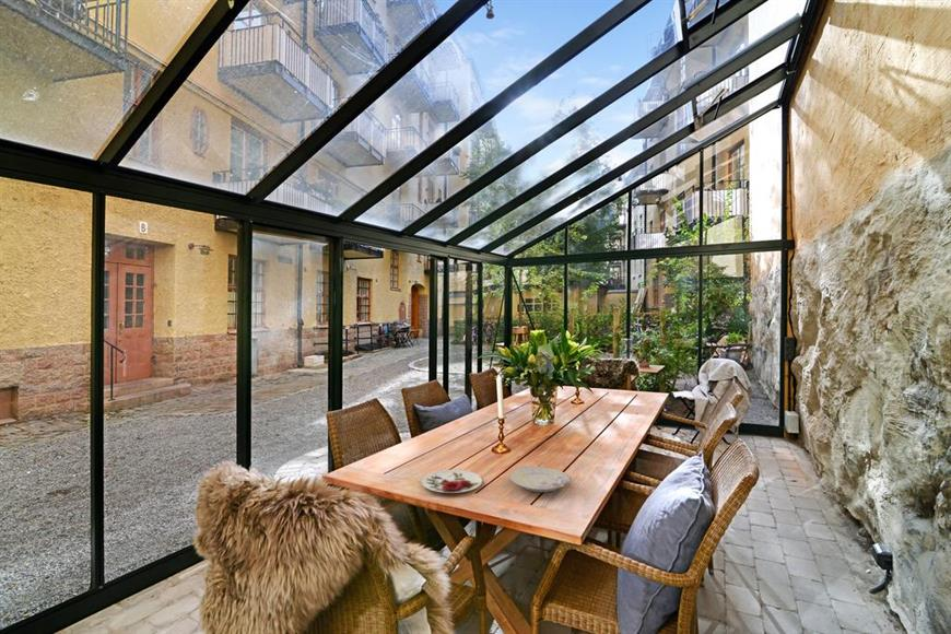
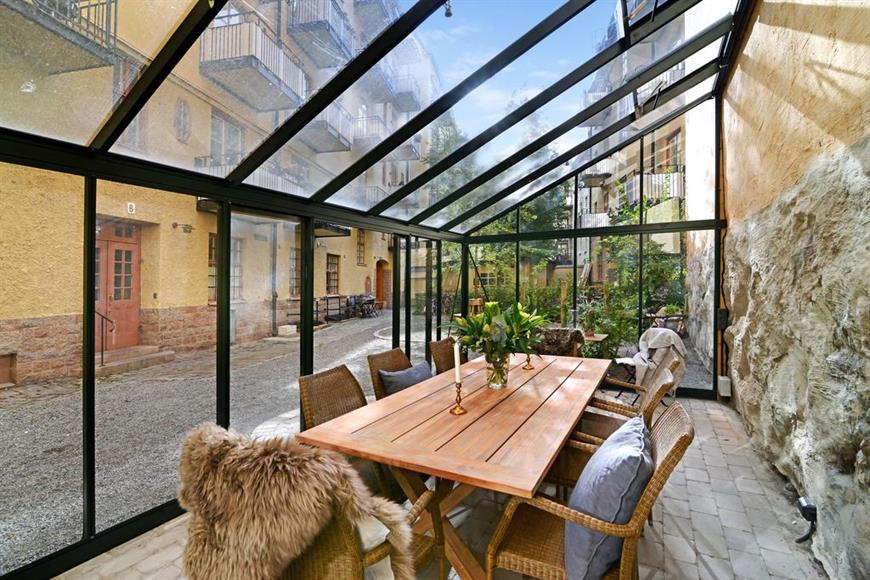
- plate (539, 480)
- plate (451, 480)
